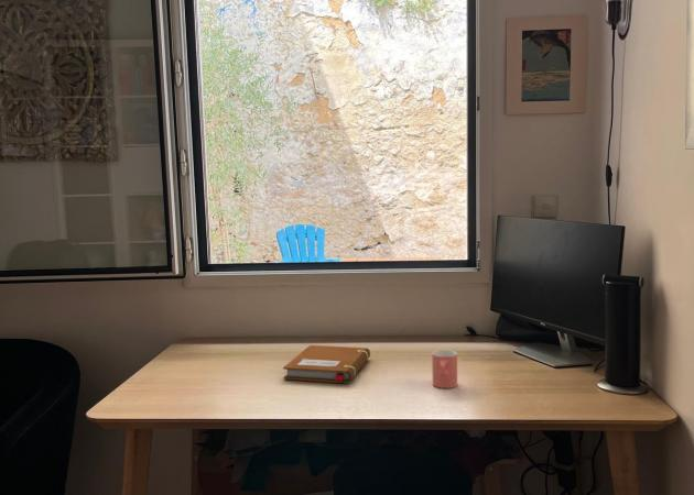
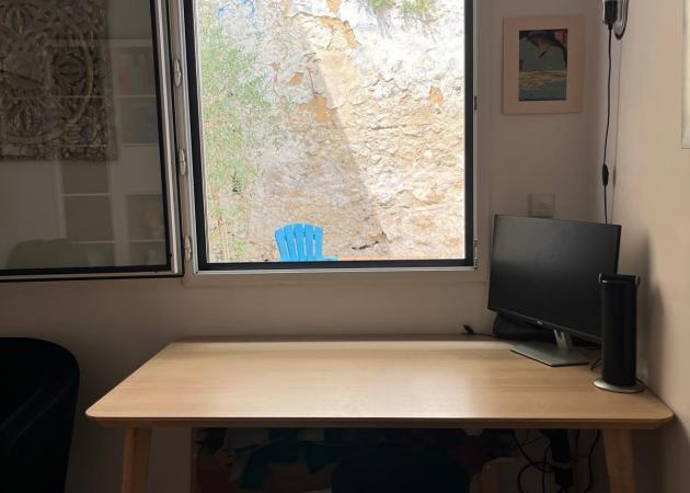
- notebook (328, 363)
- cup (444, 370)
